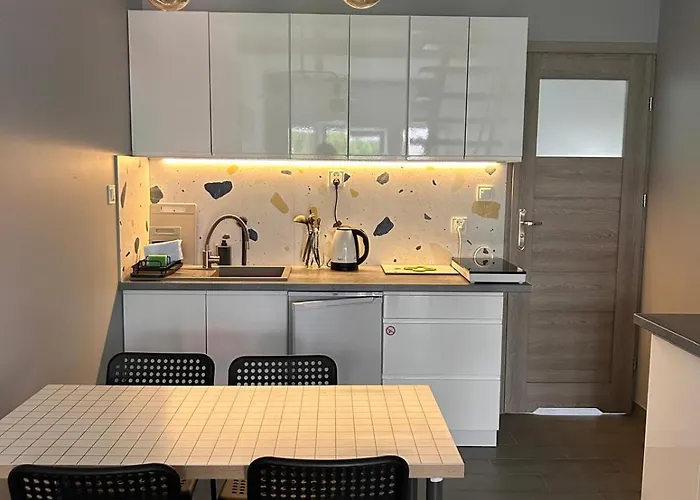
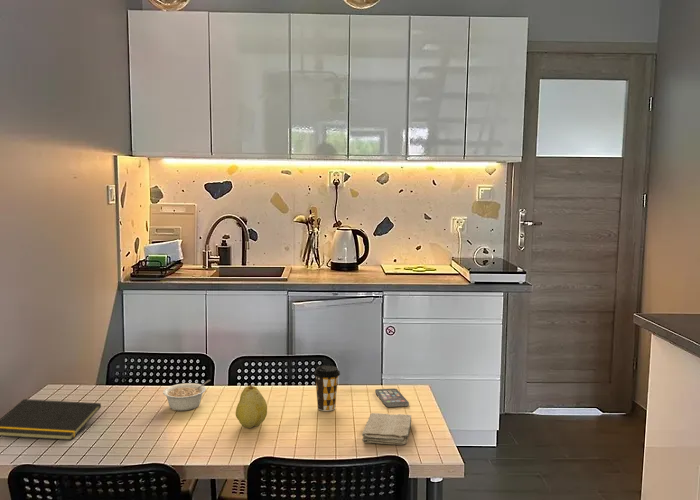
+ fruit (250, 404)
+ legume (185, 395)
+ coffee cup (326, 388)
+ notepad (46, 418)
+ smartphone (391, 397)
+ washcloth (387, 427)
